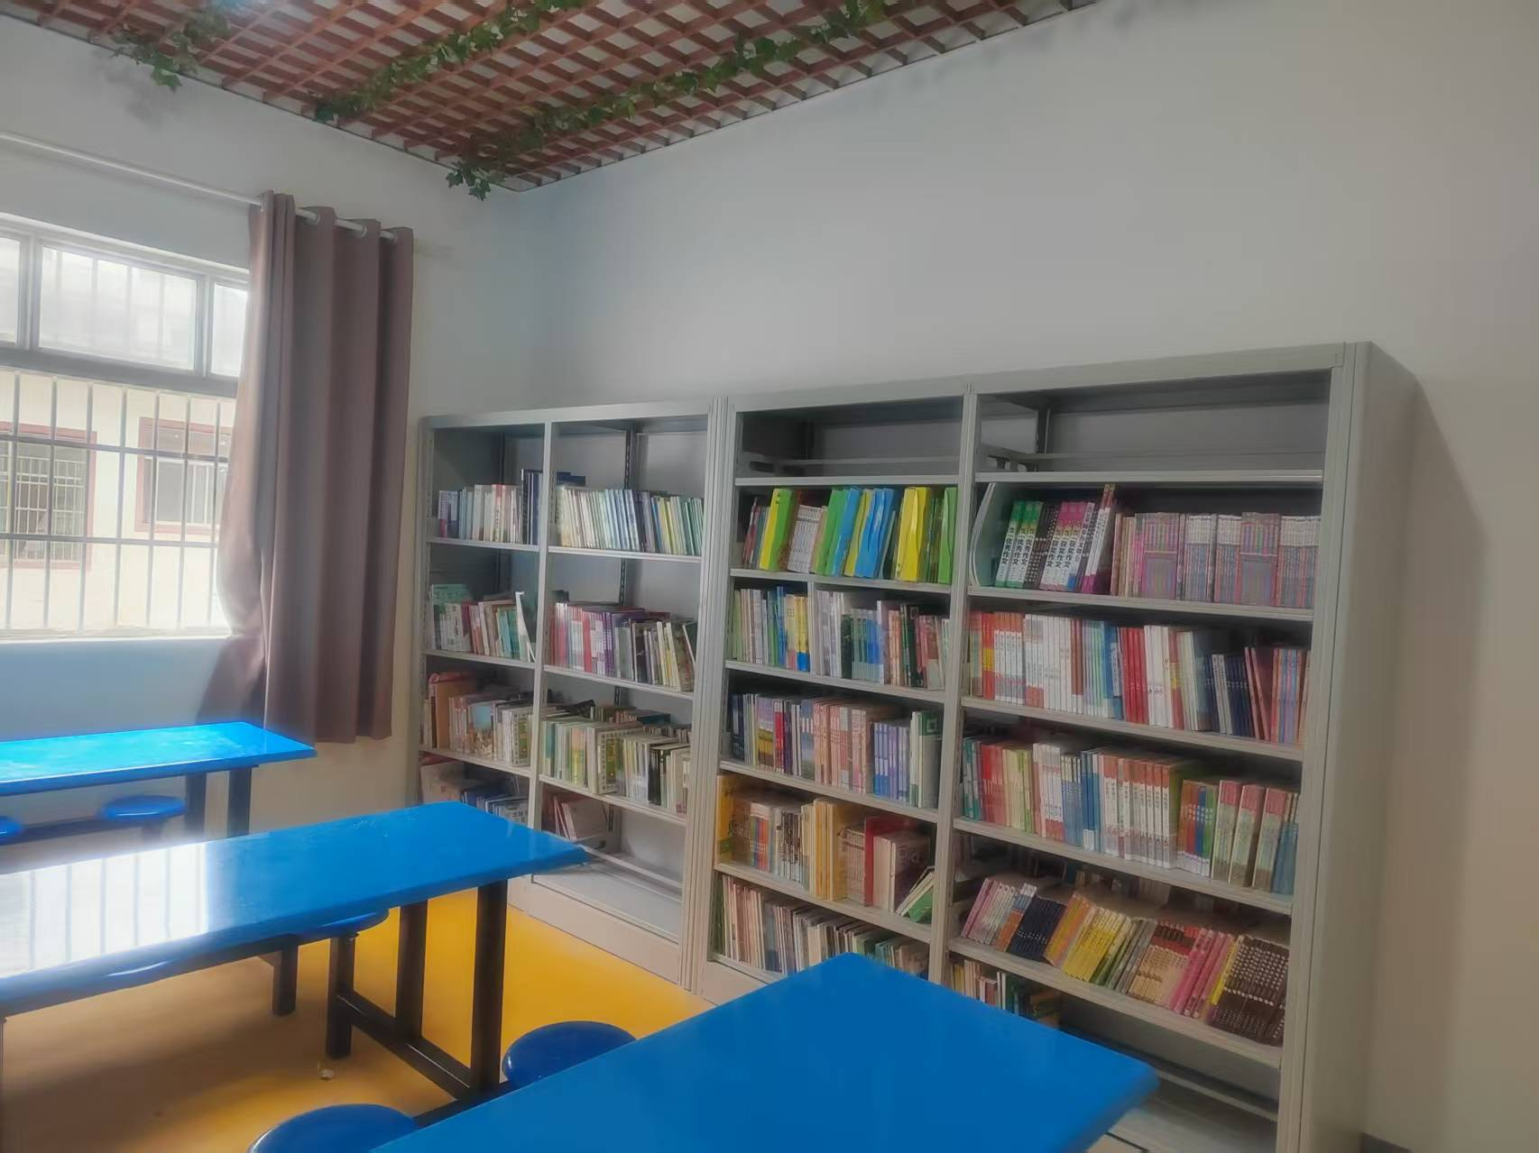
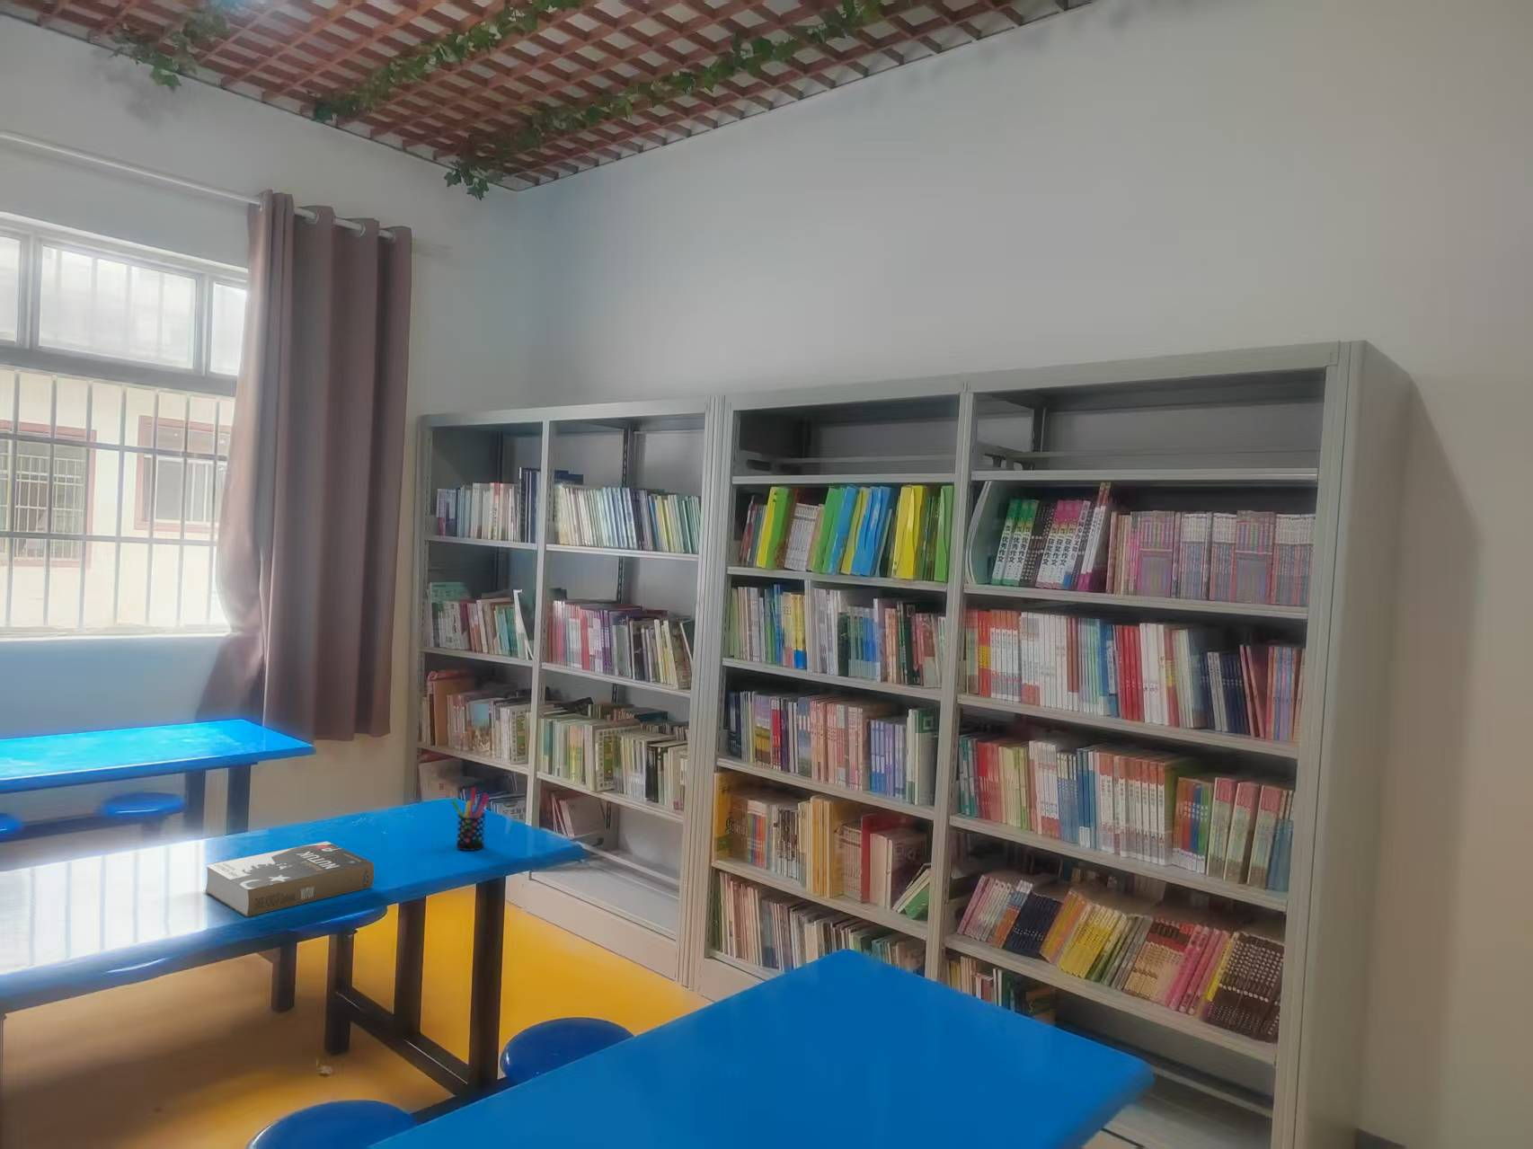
+ pen holder (468, 817)
+ book (290, 876)
